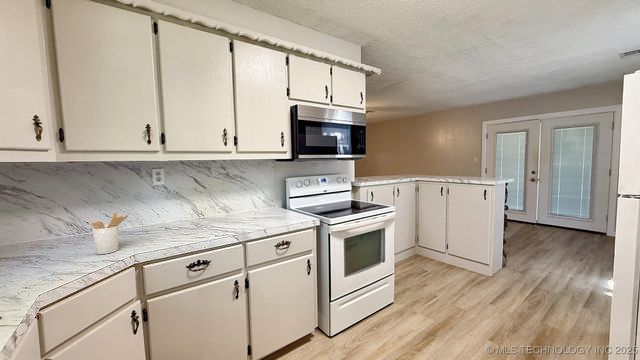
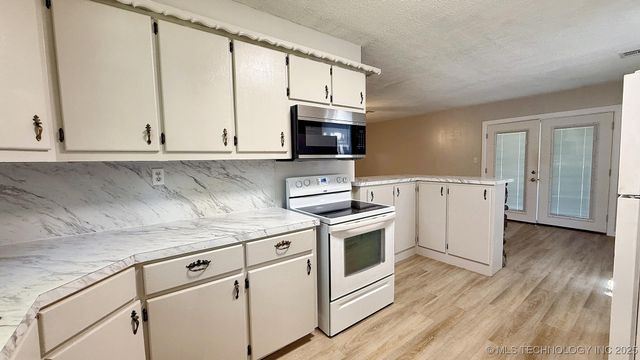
- utensil holder (111, 232)
